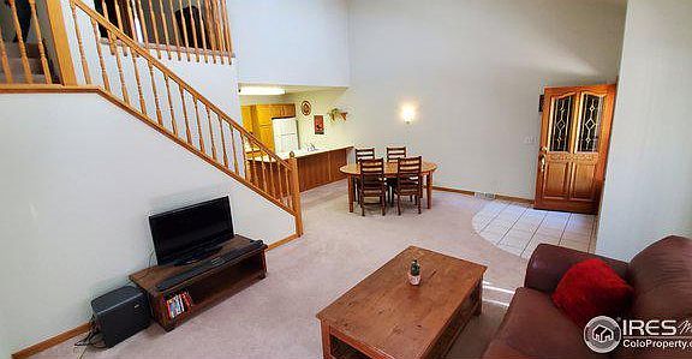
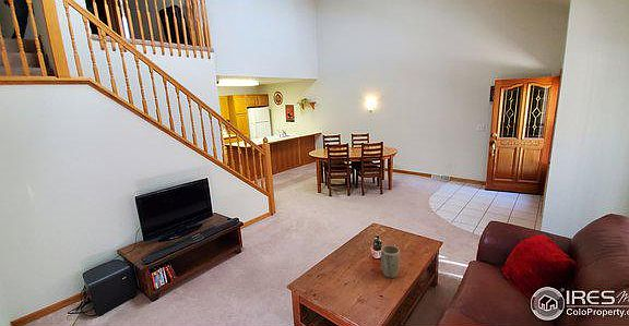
+ plant pot (390, 262)
